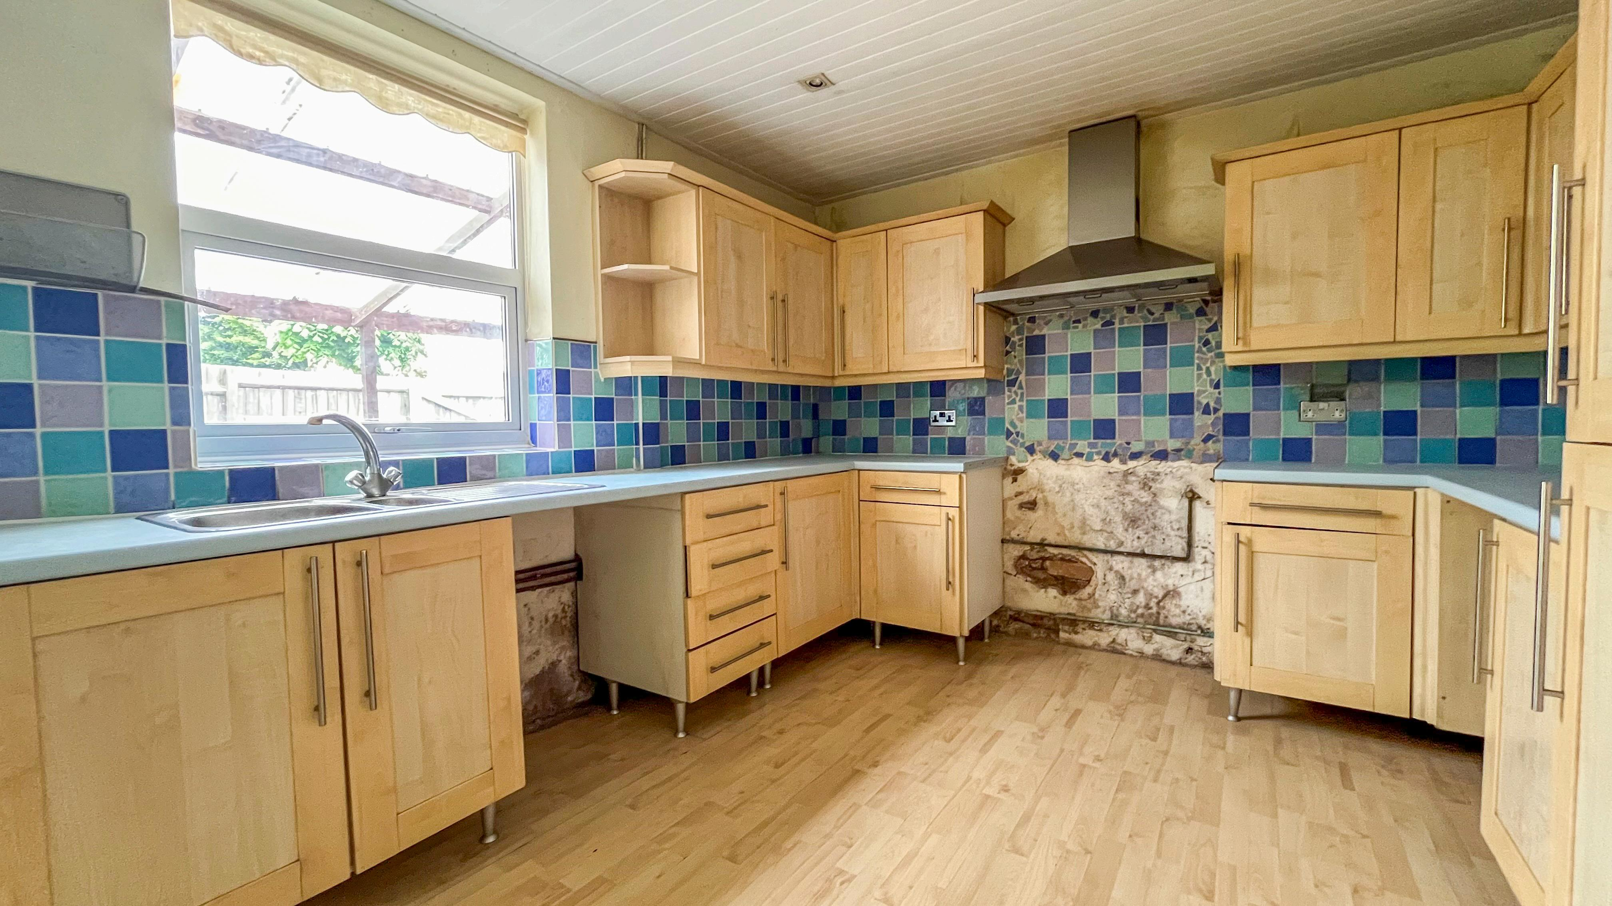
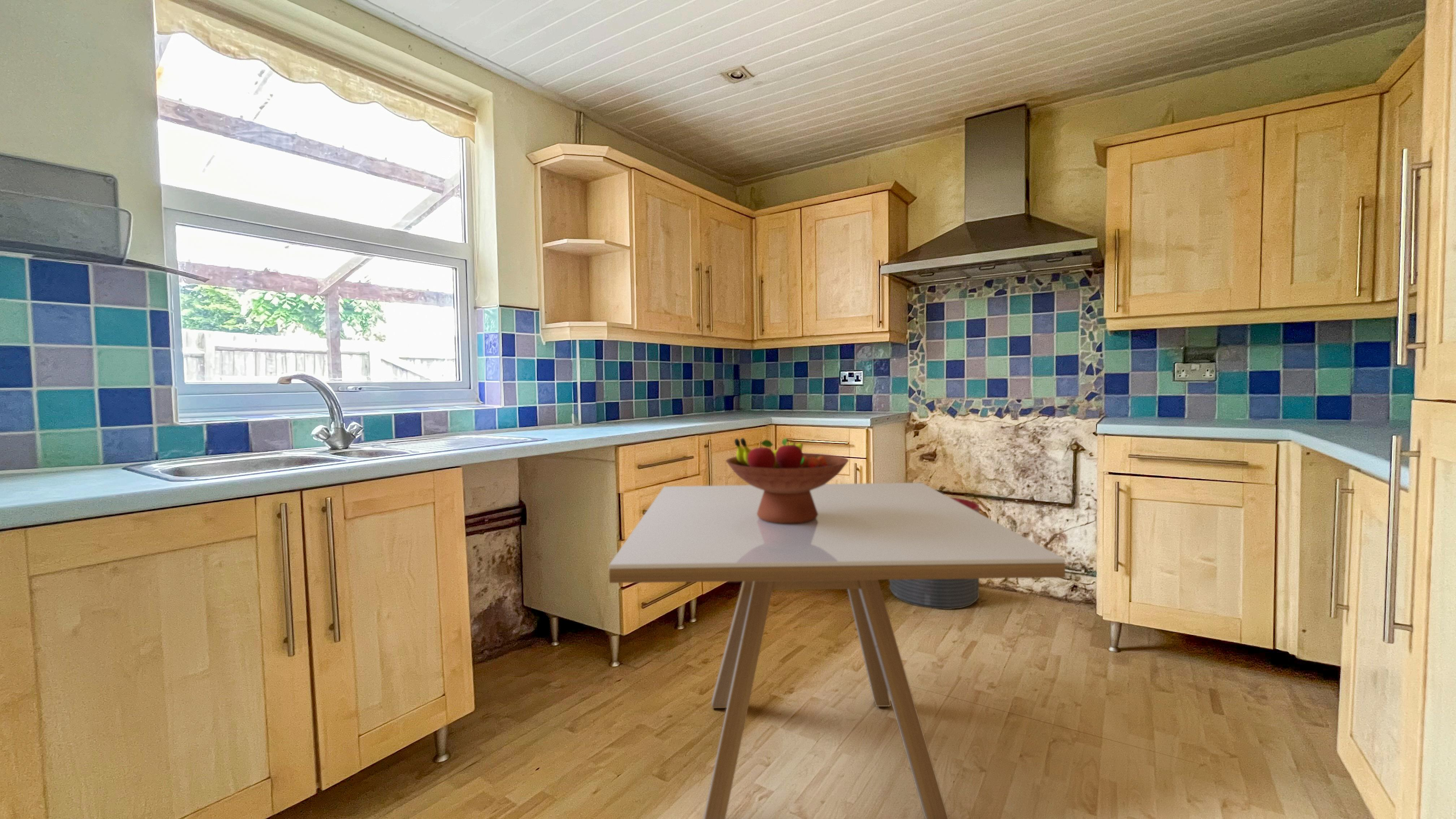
+ dining table (809, 589)
+ fruit bowl (786, 477)
+ trash can (933, 579)
